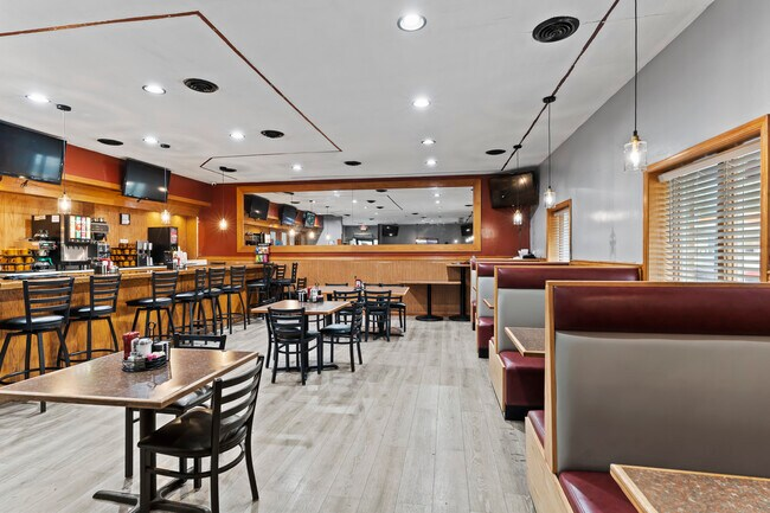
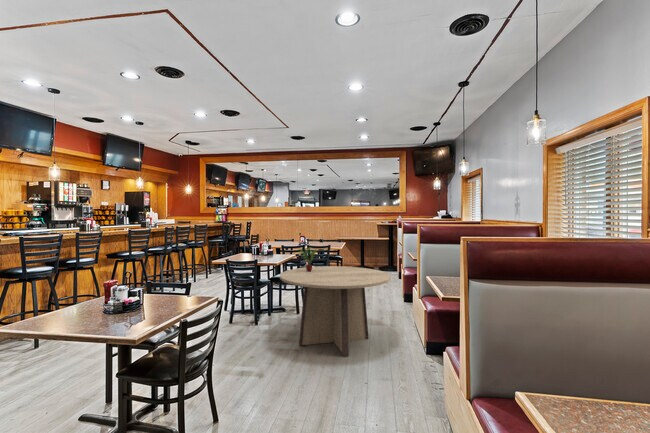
+ dining table (334, 308)
+ potted plant (310, 259)
